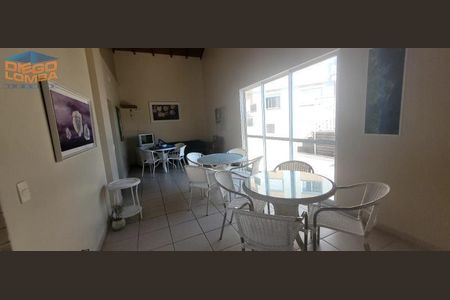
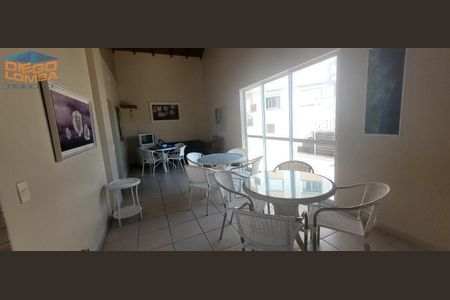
- potted plant (120, 214)
